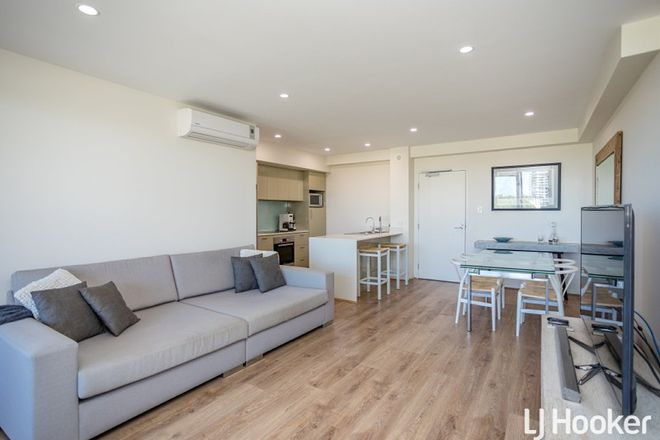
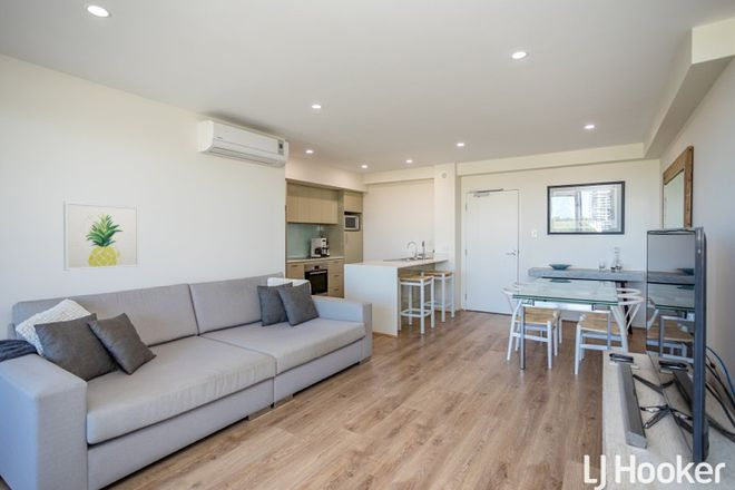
+ wall art (104, 236)
